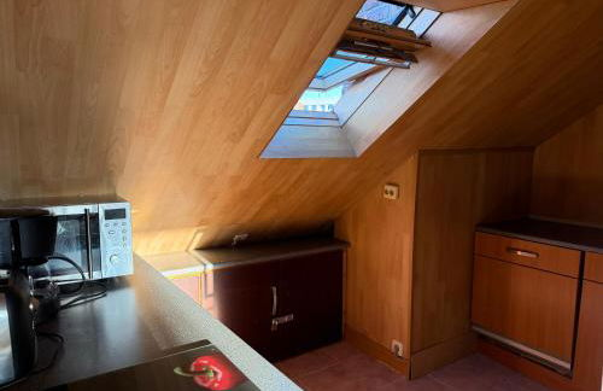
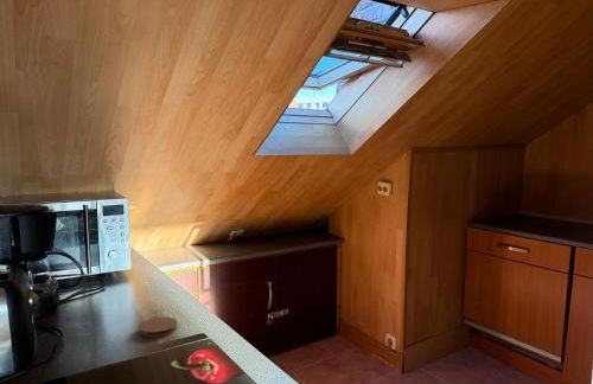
+ coaster (158, 326)
